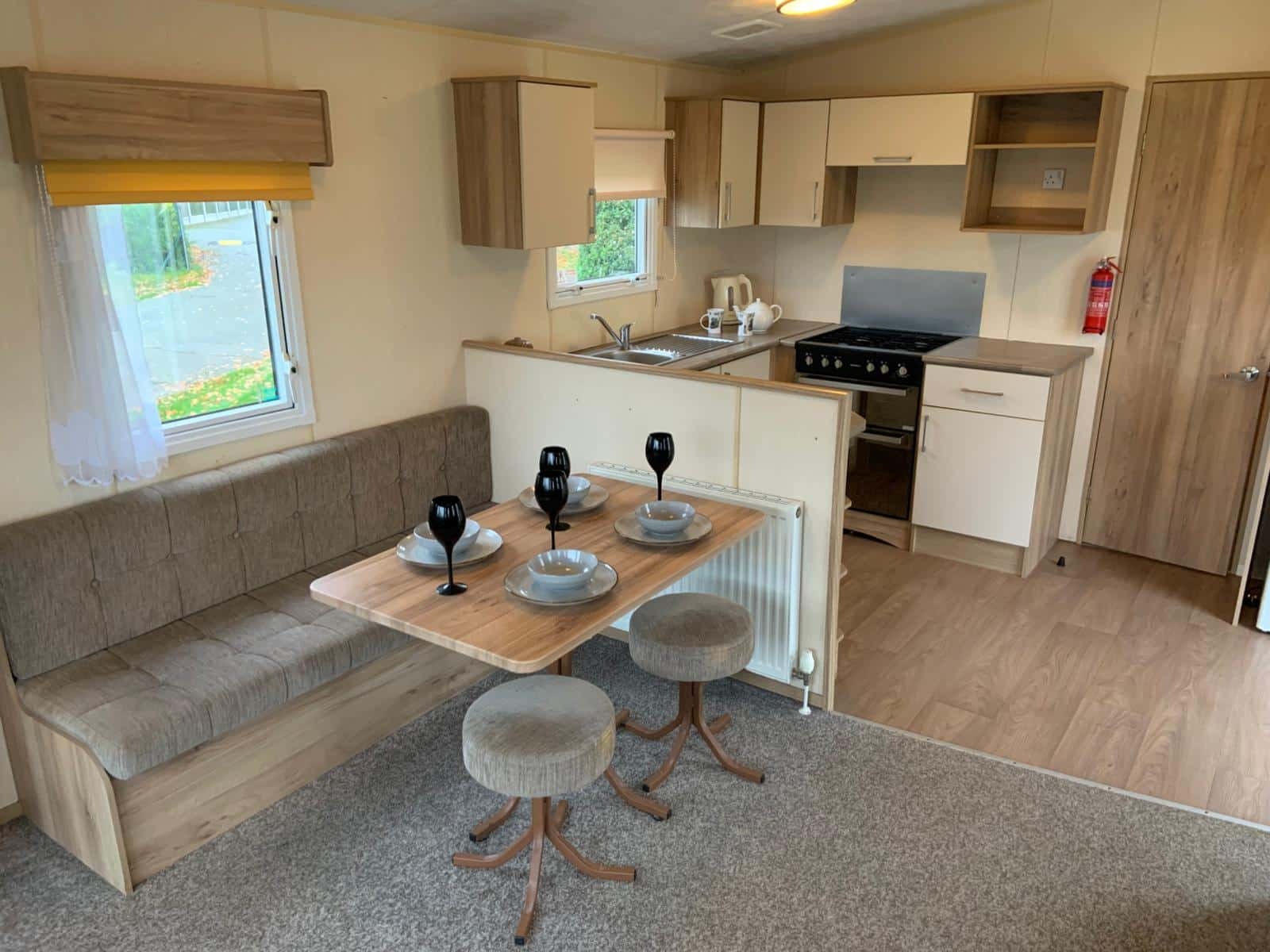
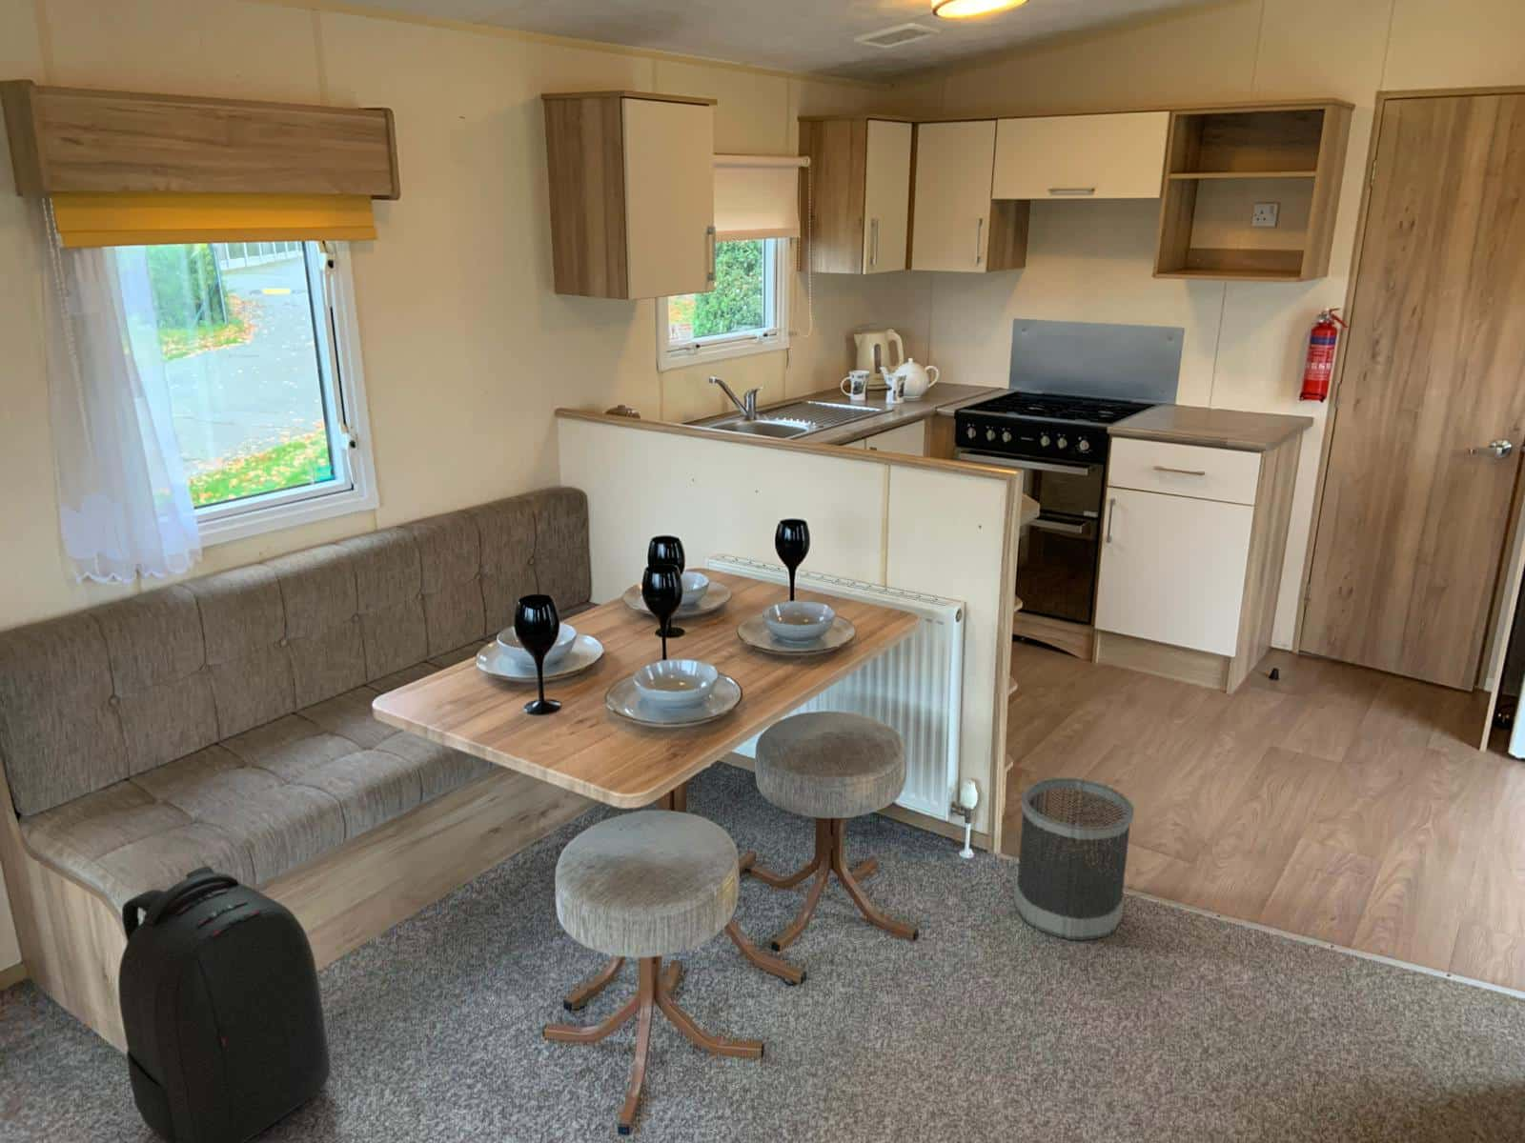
+ wastebasket (1072, 856)
+ backpack (217, 995)
